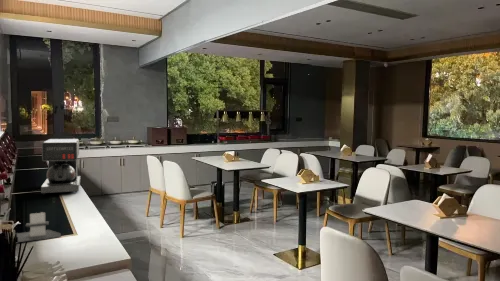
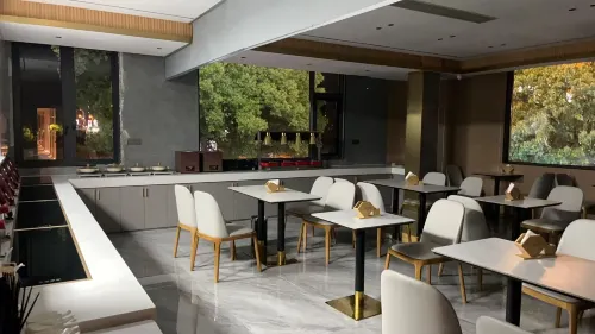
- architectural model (37, 224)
- coffee maker (62, 164)
